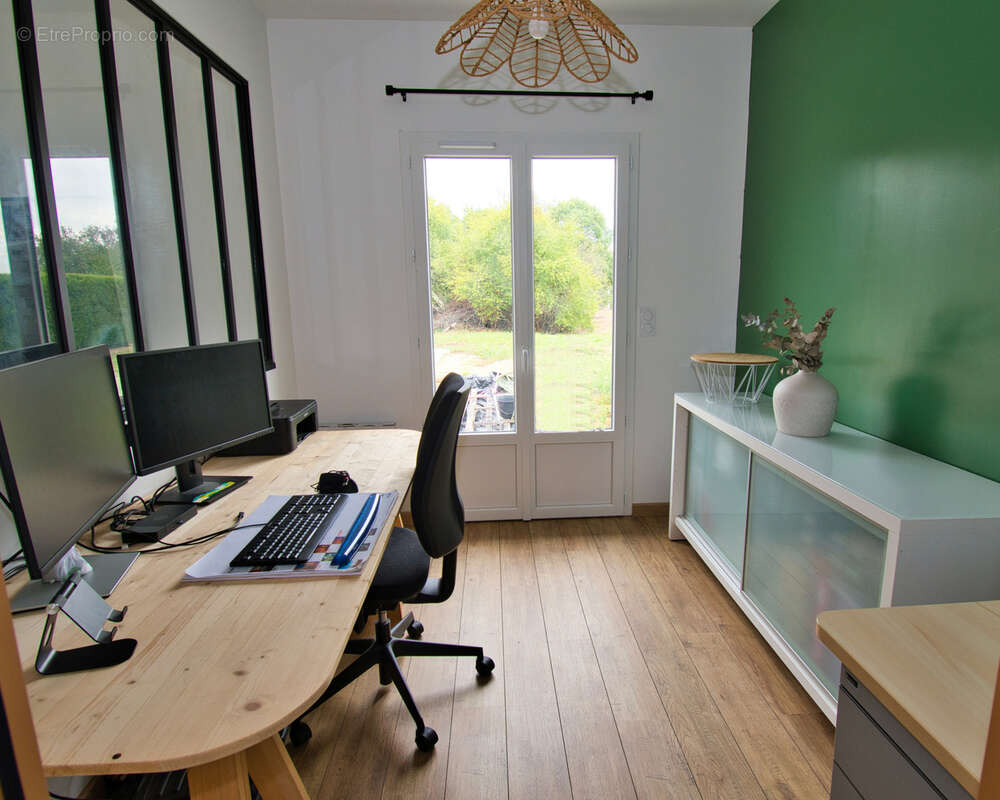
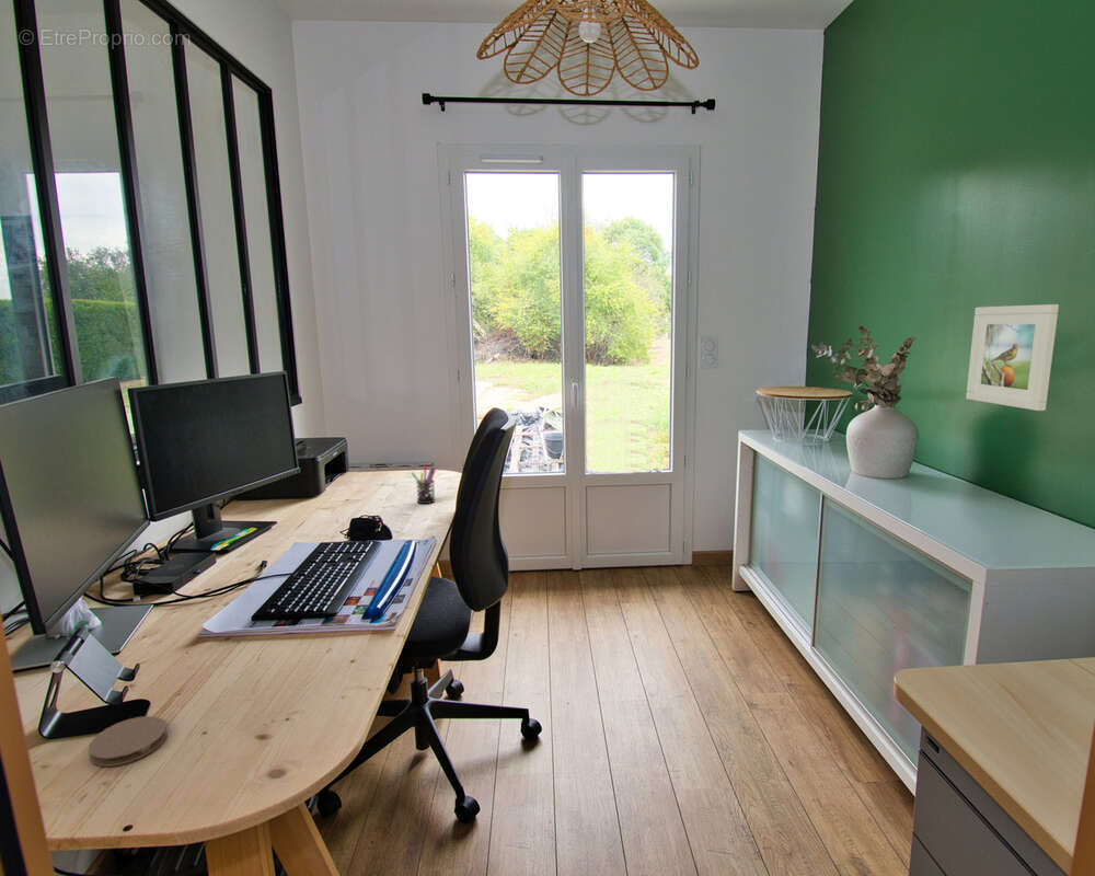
+ pen holder (423, 483)
+ coaster (128, 739)
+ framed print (1007, 355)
